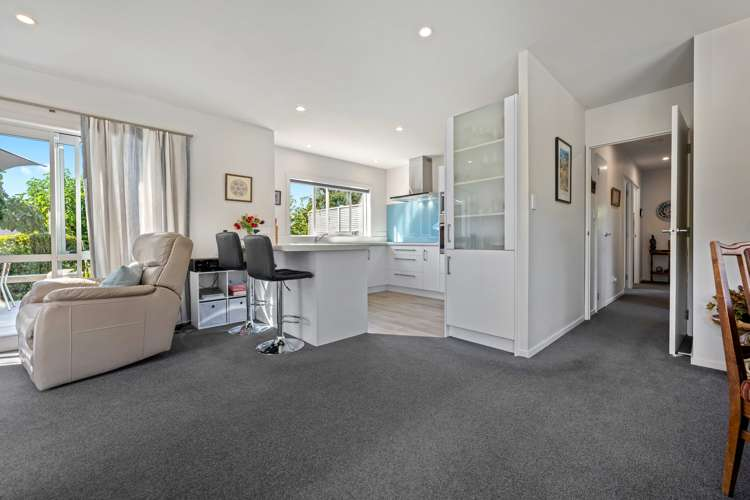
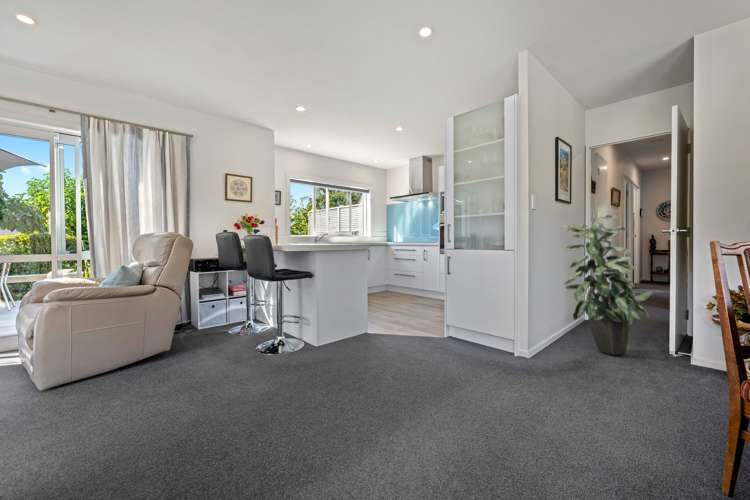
+ indoor plant (602, 284)
